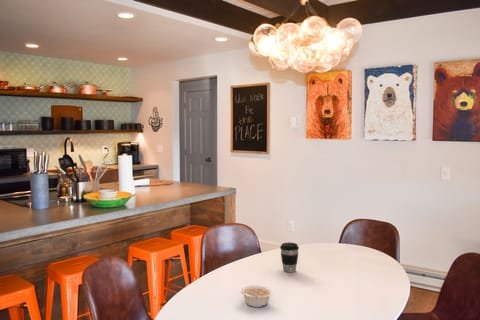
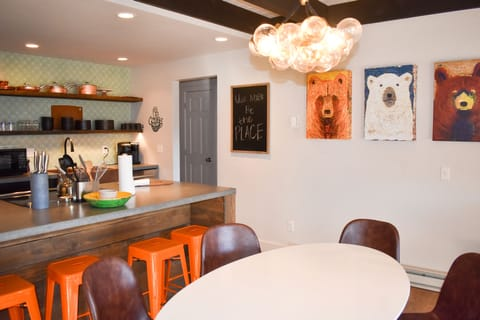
- legume (257, 296)
- coffee cup (289, 257)
